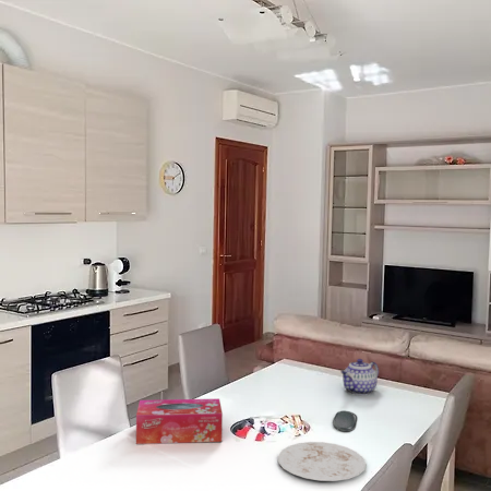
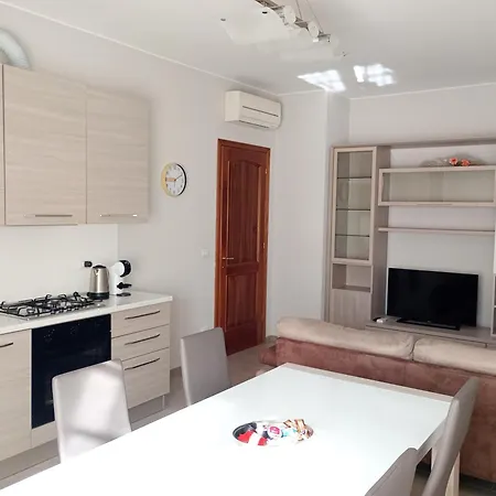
- plate (321, 460)
- tissue box (179, 420)
- oval tray (345, 420)
- teapot (359, 375)
